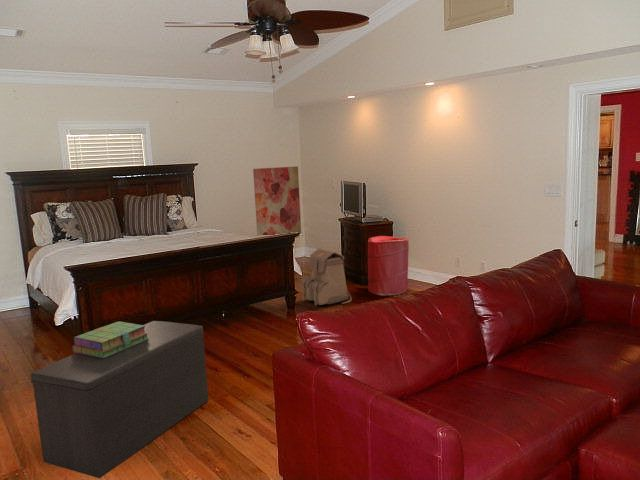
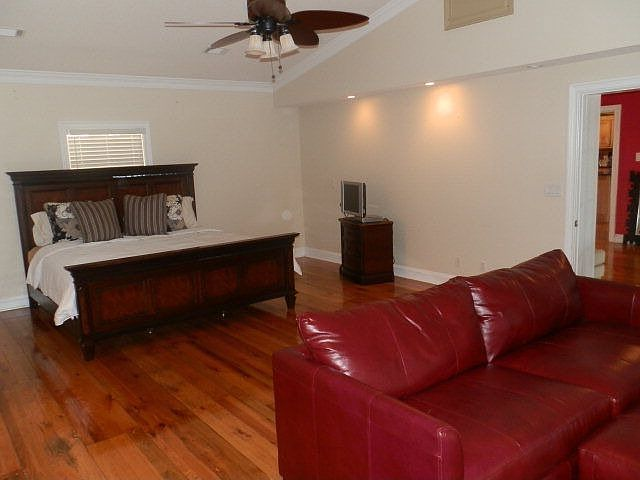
- wall art (278, 202)
- bench (130, 387)
- laundry hamper (388, 263)
- stack of books (111, 338)
- backpack (325, 275)
